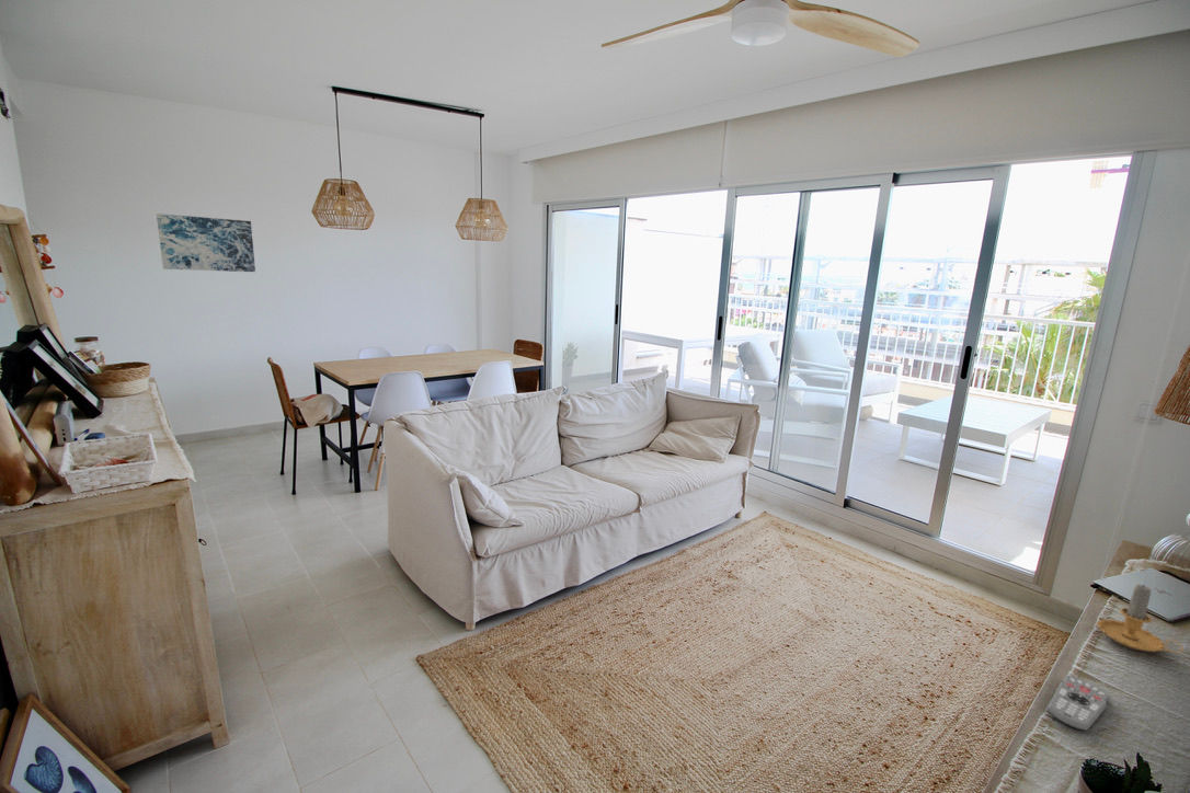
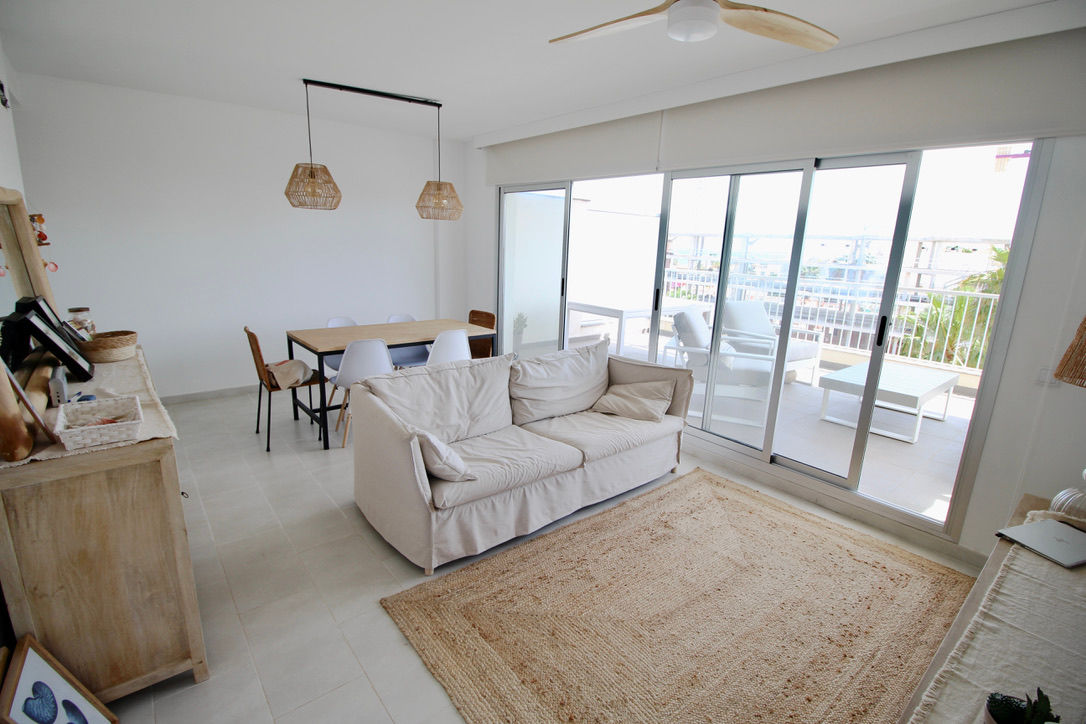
- remote control (1077, 702)
- candle (1144, 616)
- wall art (208, 244)
